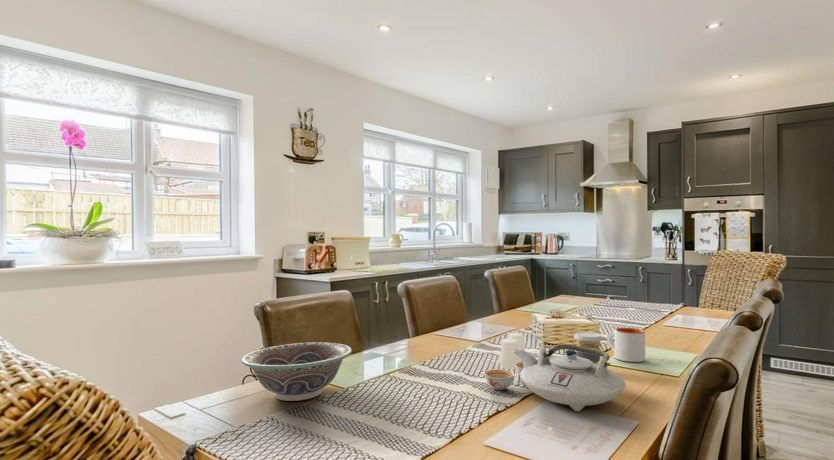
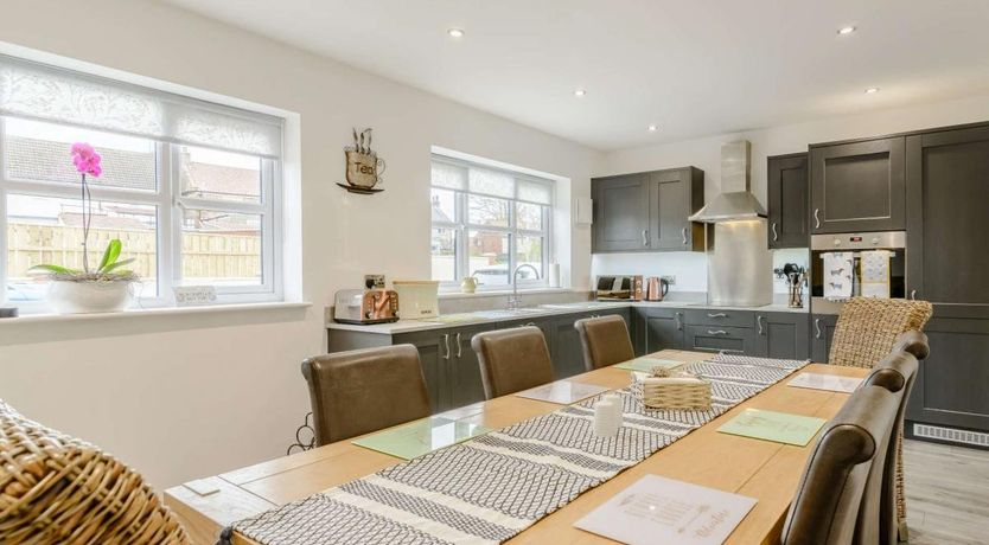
- decorative bowl (298, 372)
- teapot (552, 370)
- coffee cup (588, 353)
- mug (625, 343)
